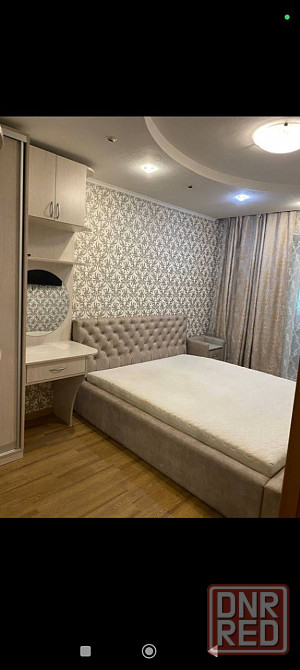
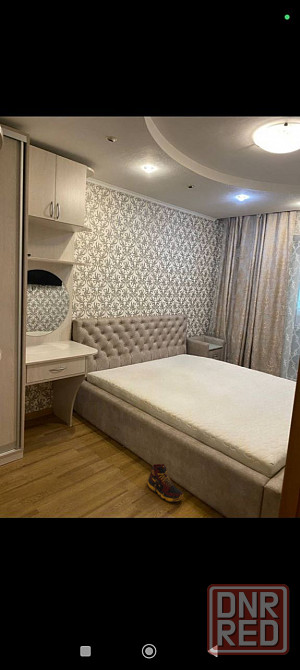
+ shoe (165, 480)
